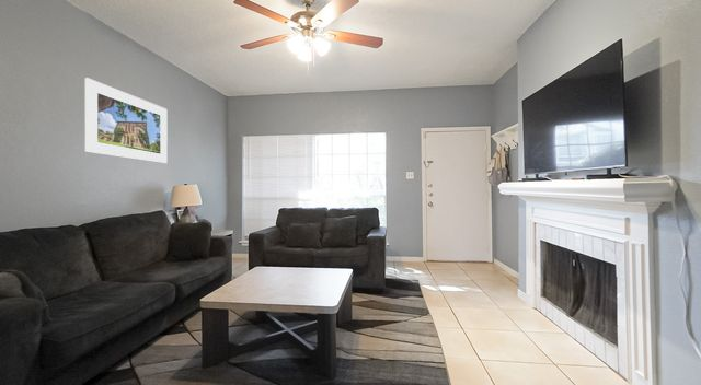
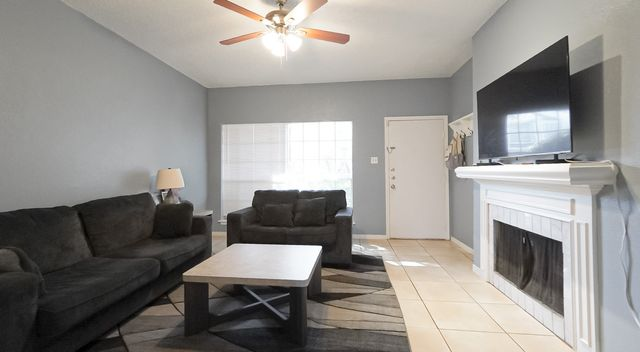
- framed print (131, 127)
